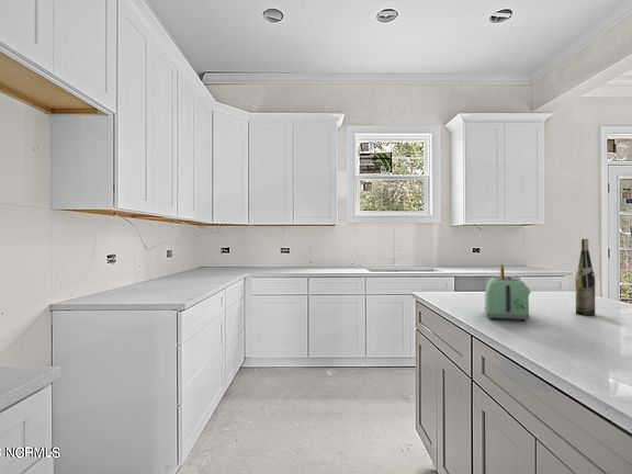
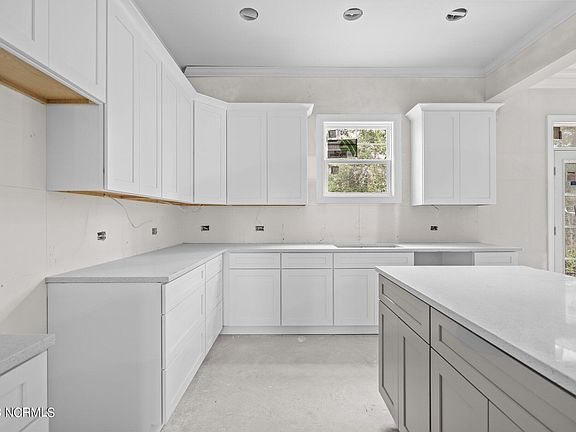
- wine bottle (585, 275)
- toaster (507, 290)
